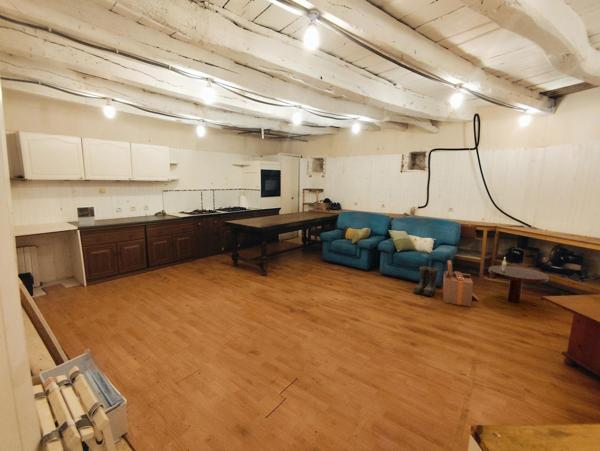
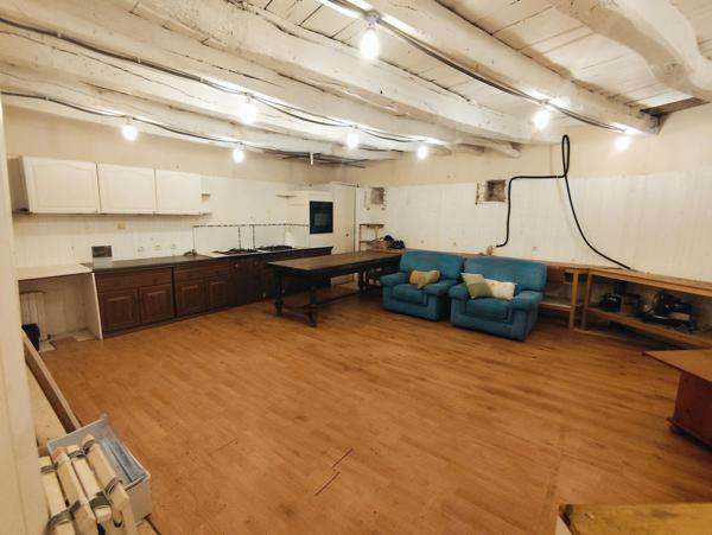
- cardboard box (462, 281)
- coffee table (516, 279)
- boots (425, 280)
